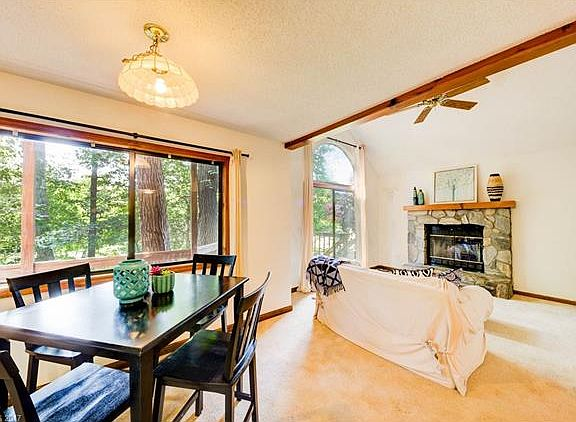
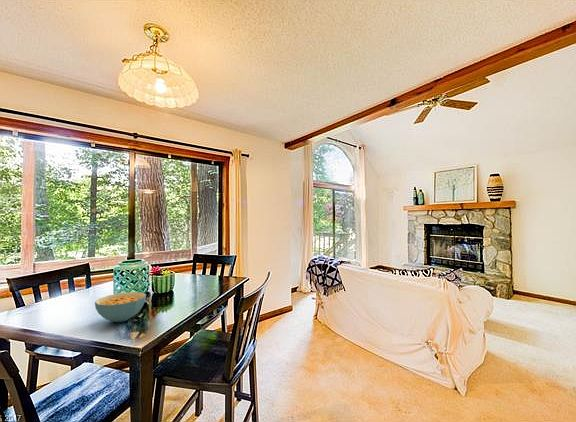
+ cereal bowl (121, 308)
